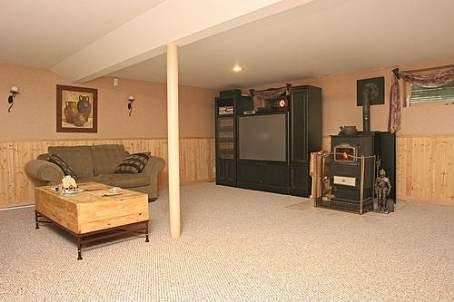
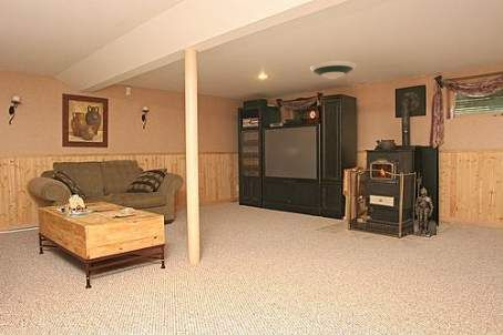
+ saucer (332, 72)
